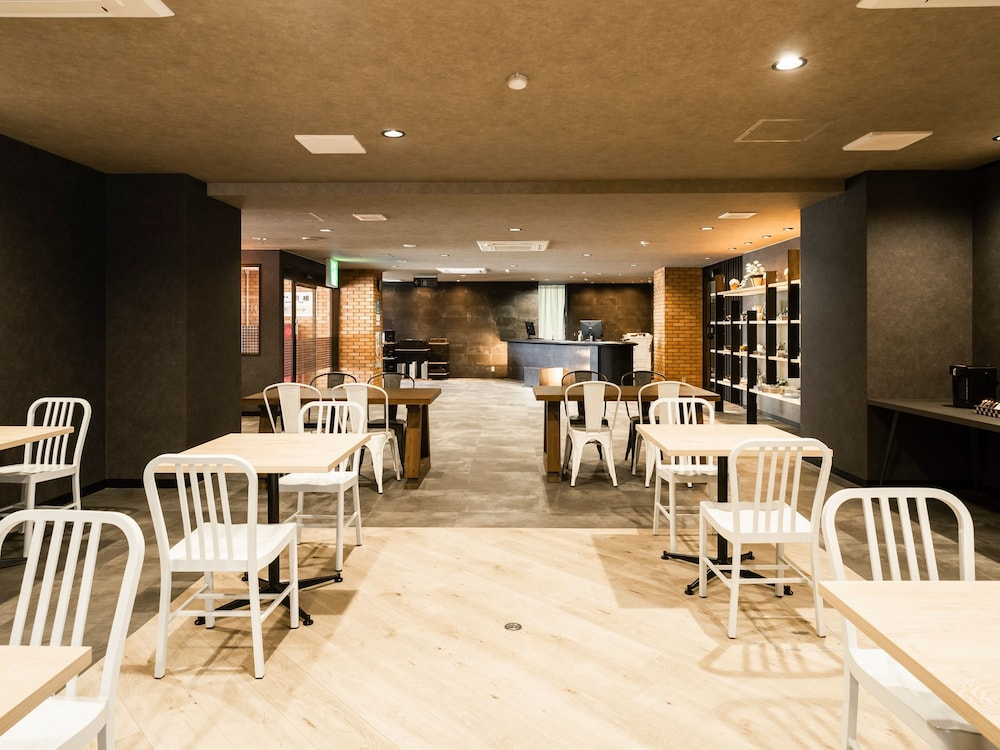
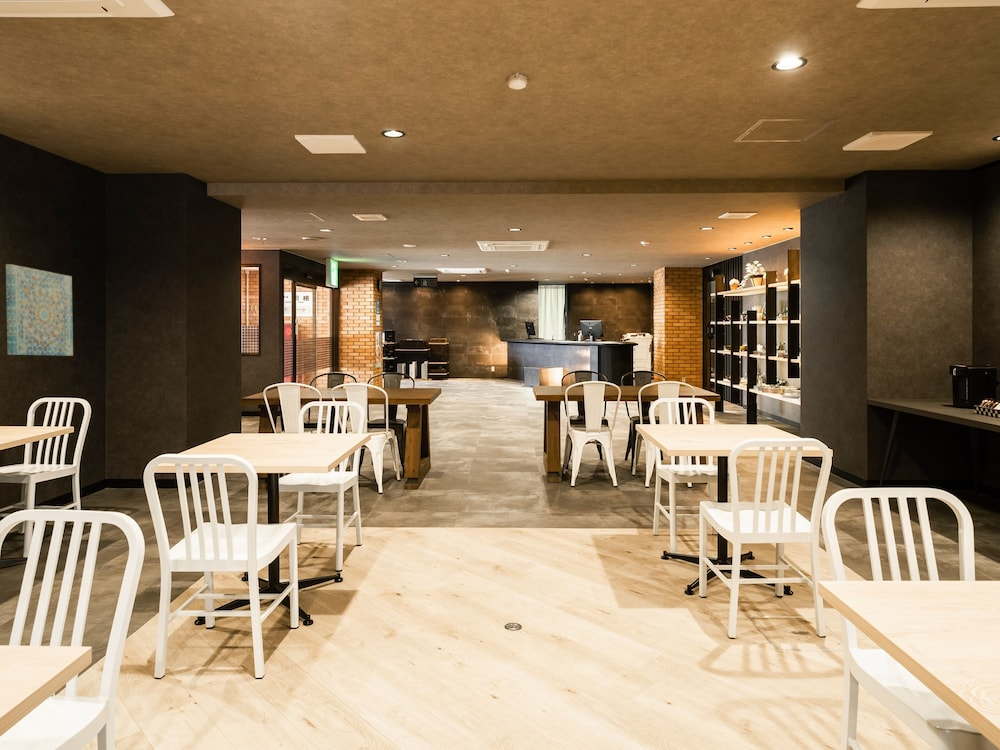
+ wall art (41, 312)
